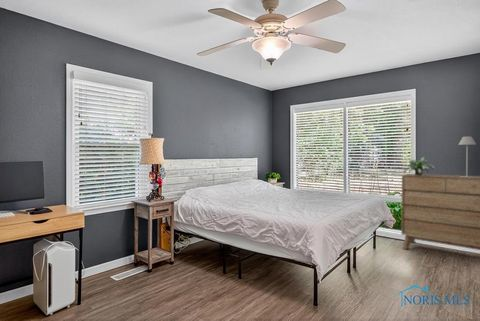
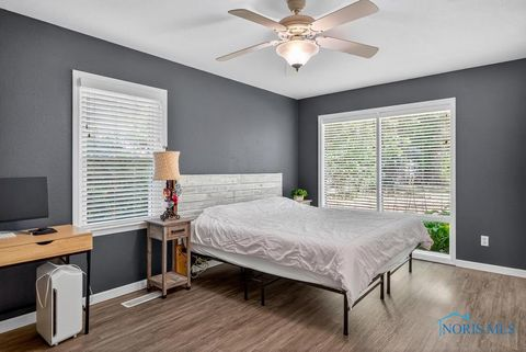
- potted plant (420, 165)
- dresser (447, 214)
- table lamp (467, 156)
